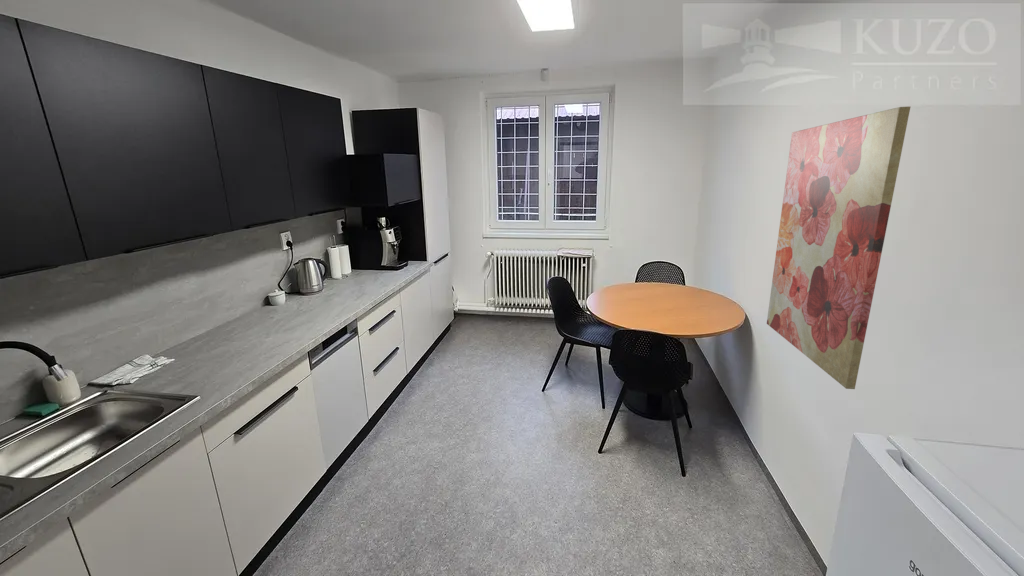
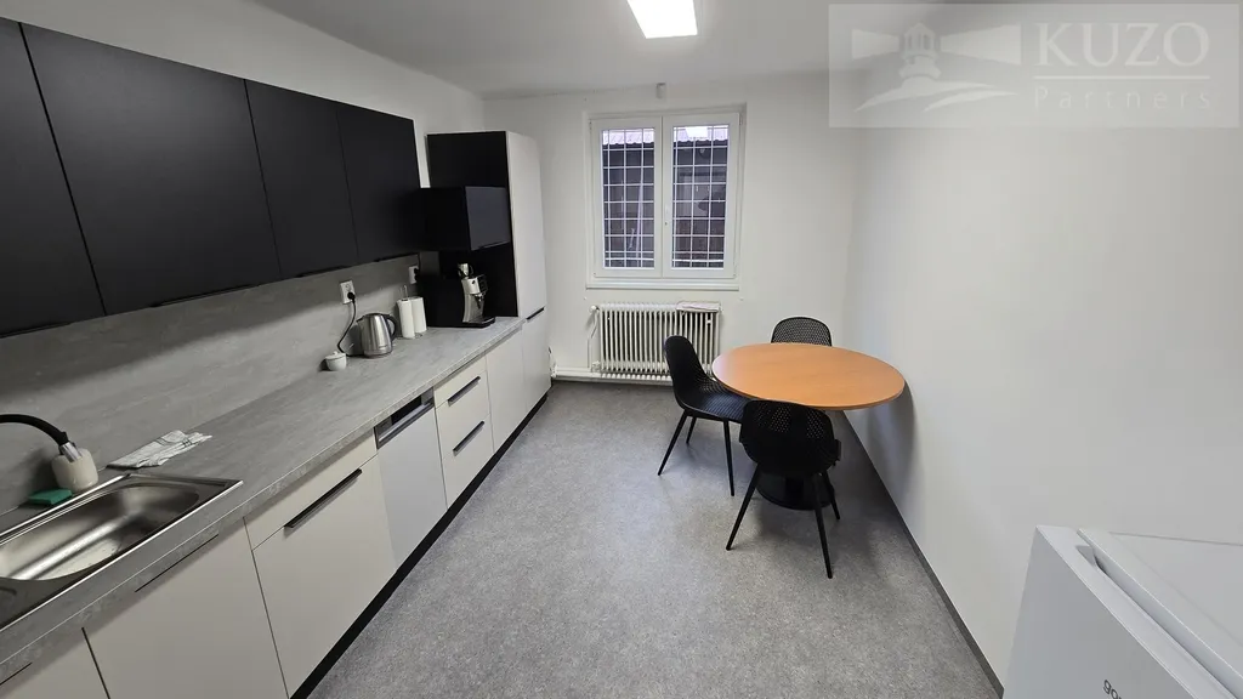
- wall art (819, 244)
